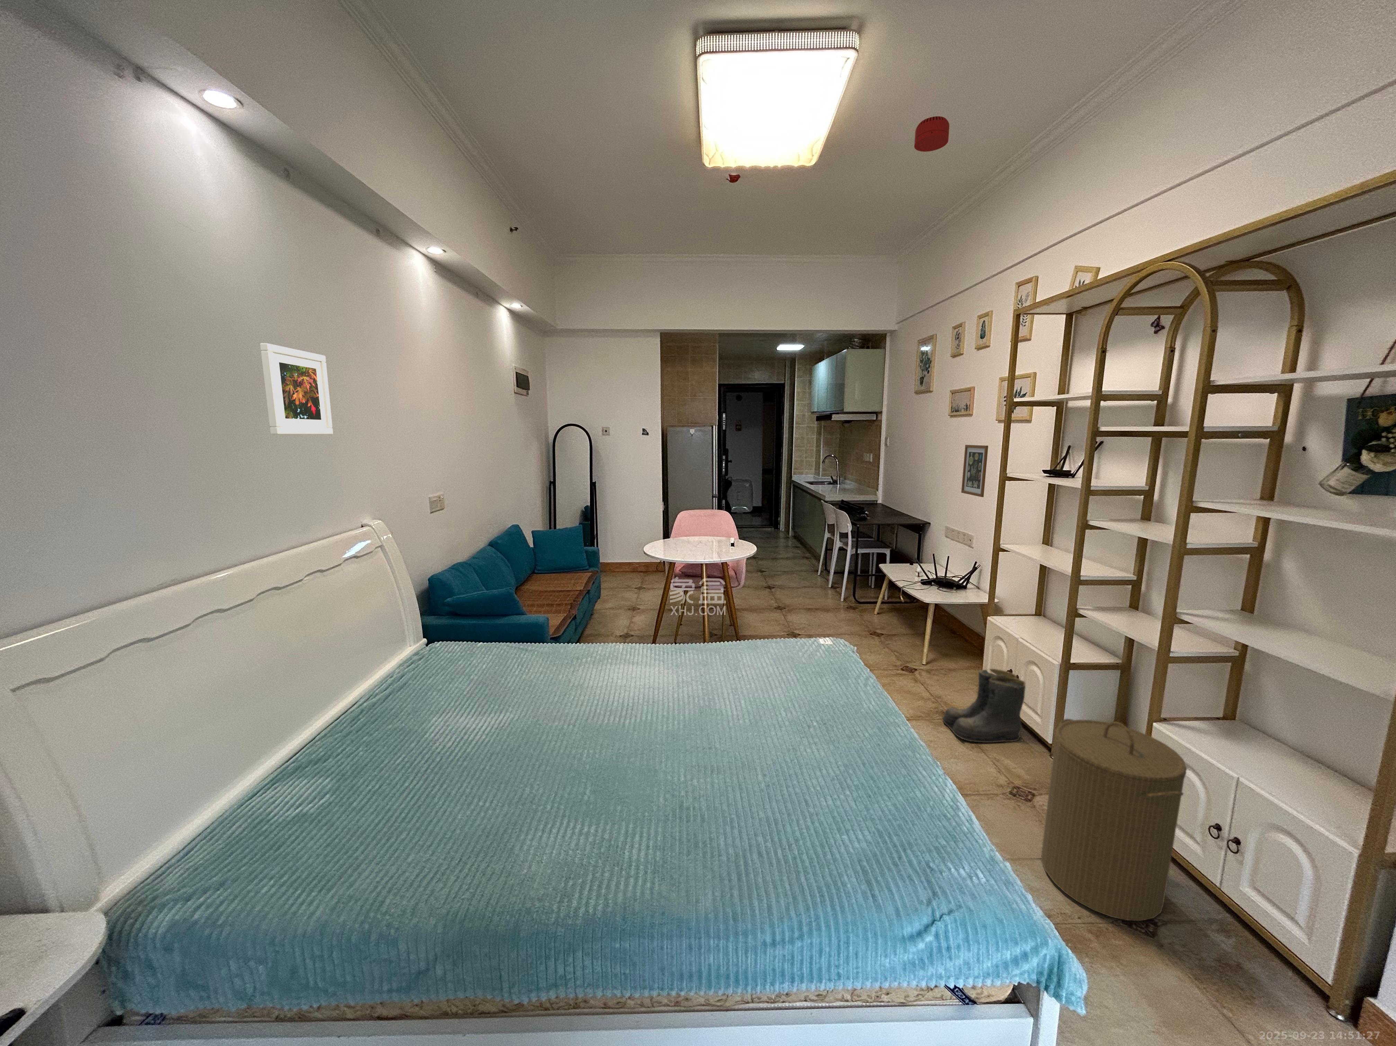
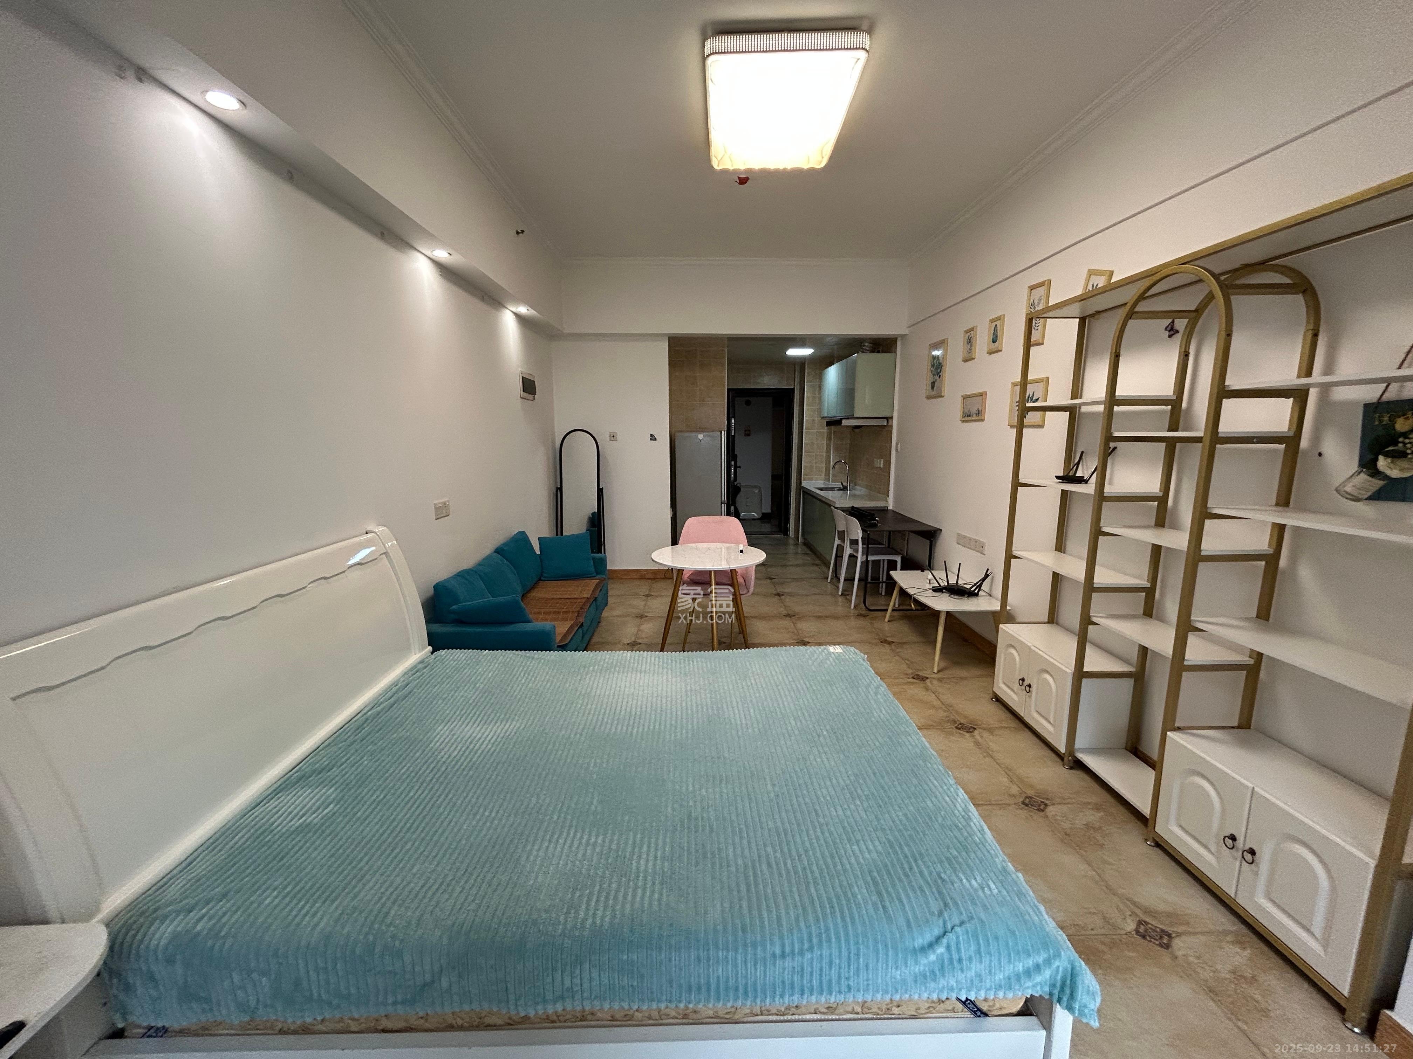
- boots (984, 703)
- laundry hamper (1109, 803)
- wall art (974, 470)
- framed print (299, 392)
- smoke detector (932, 133)
